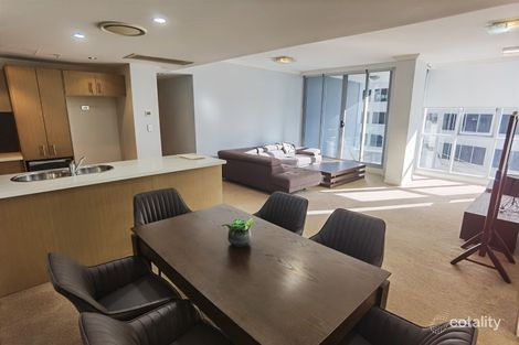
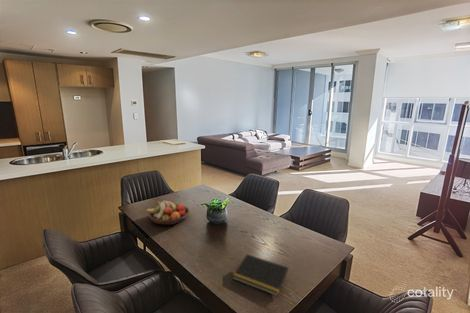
+ fruit bowl (169, 210)
+ notepad (260, 273)
